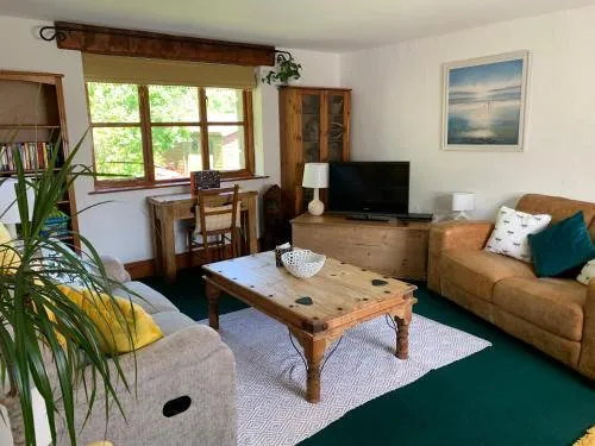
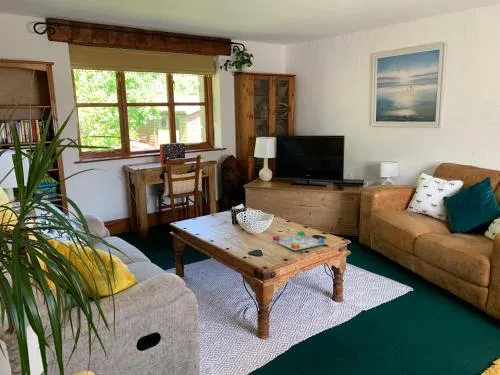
+ board game (298, 239)
